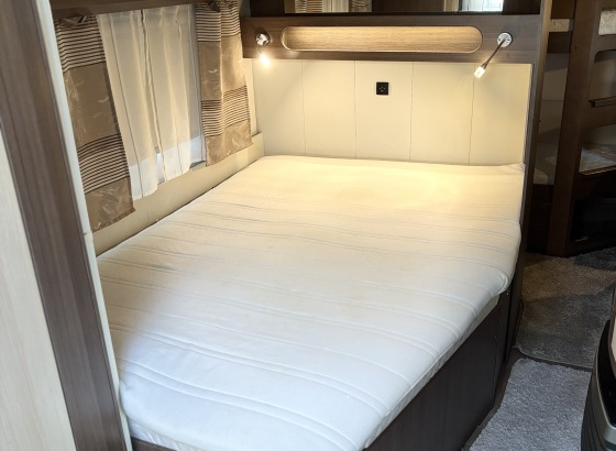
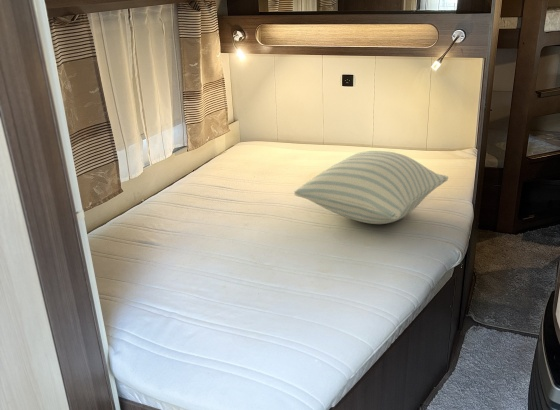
+ pillow (372, 185)
